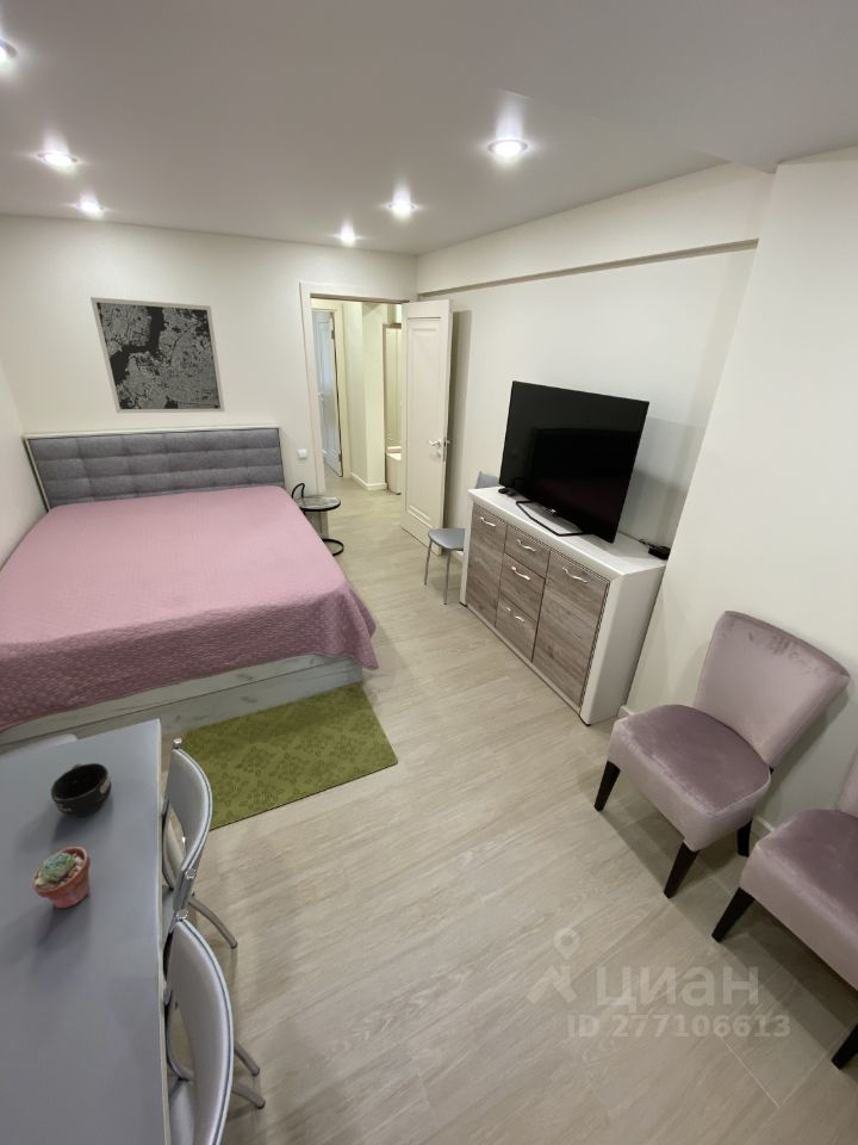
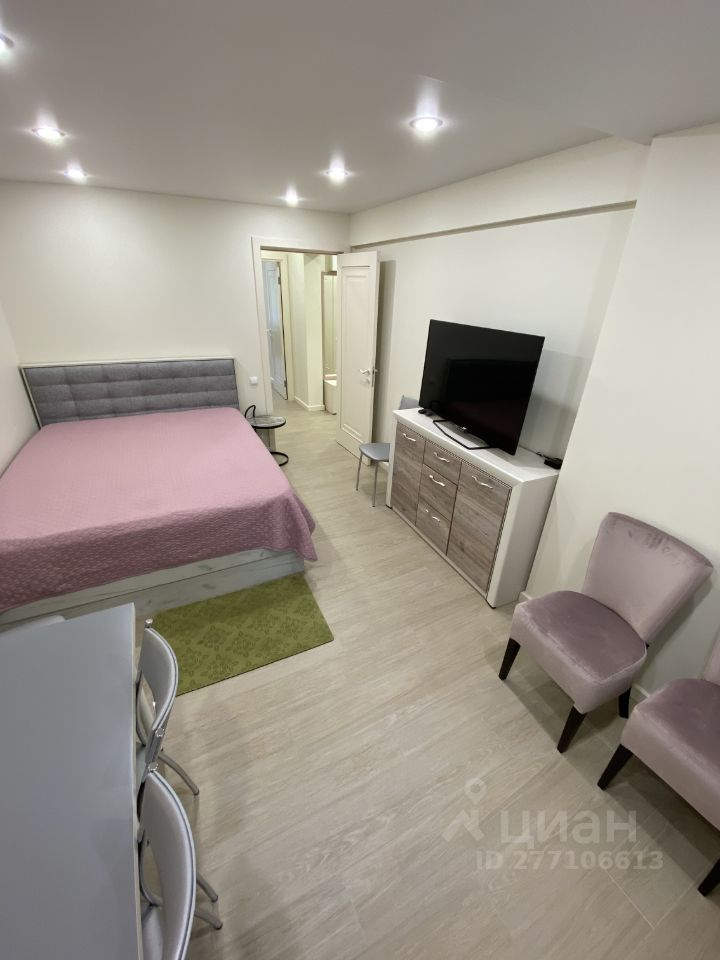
- wall art (163, 359)
- potted succulent (63, 875)
- mug (83, 786)
